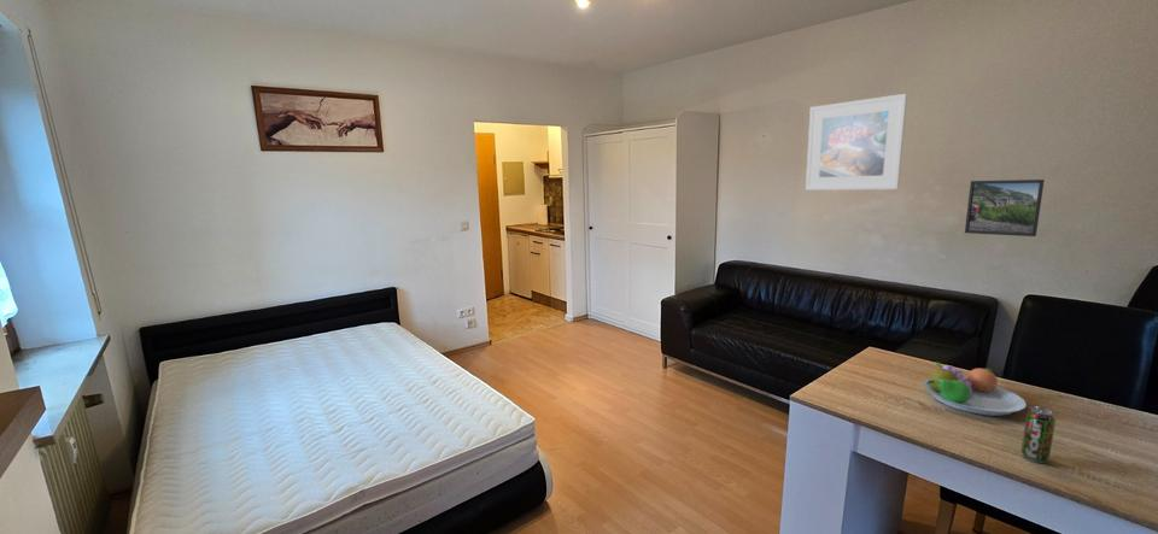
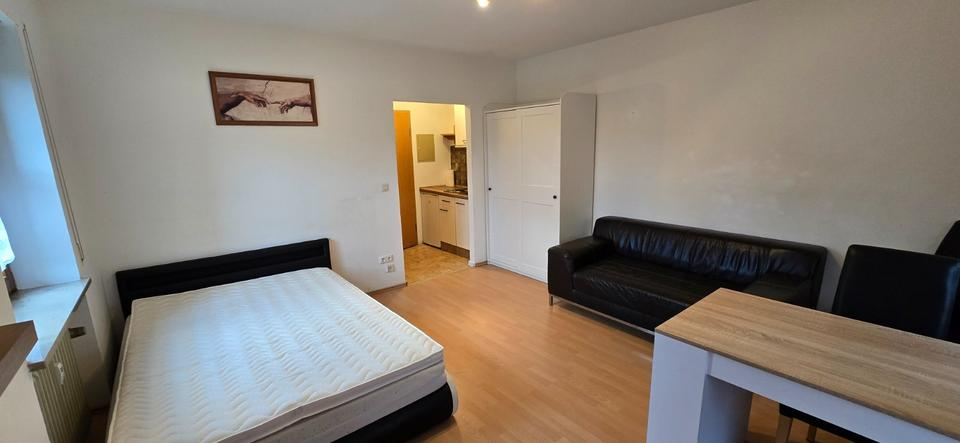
- fruit bowl (969, 385)
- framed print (1001, 207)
- beverage can (1037, 434)
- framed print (852, 146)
